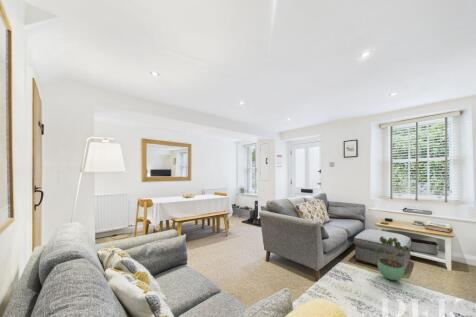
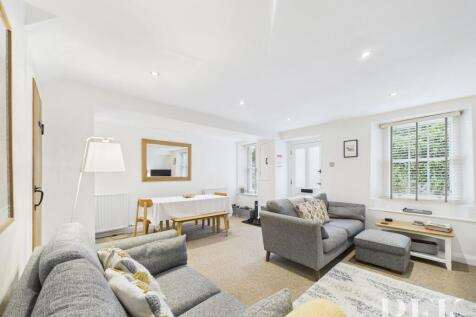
- potted plant (391, 257)
